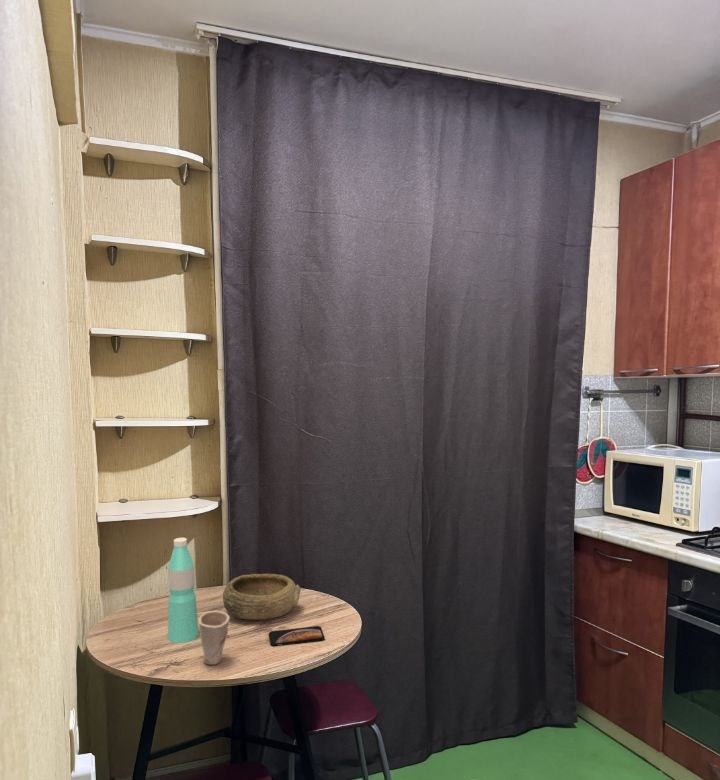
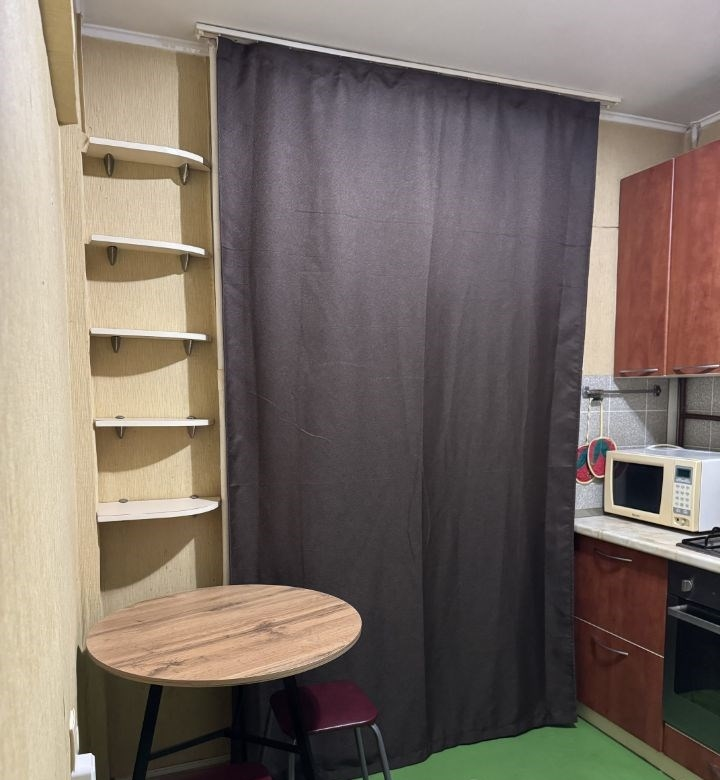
- bowl (261, 596)
- water bottle (181, 588)
- smartphone (296, 636)
- cup (214, 639)
